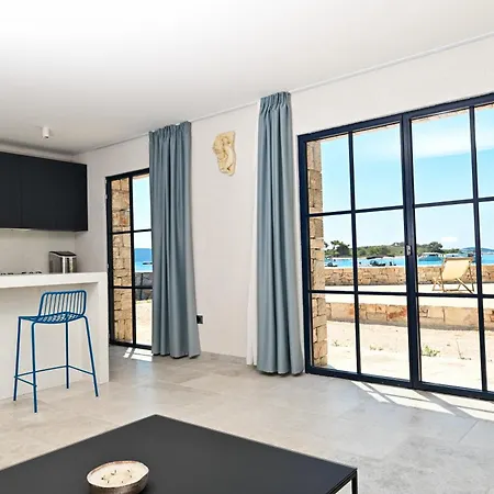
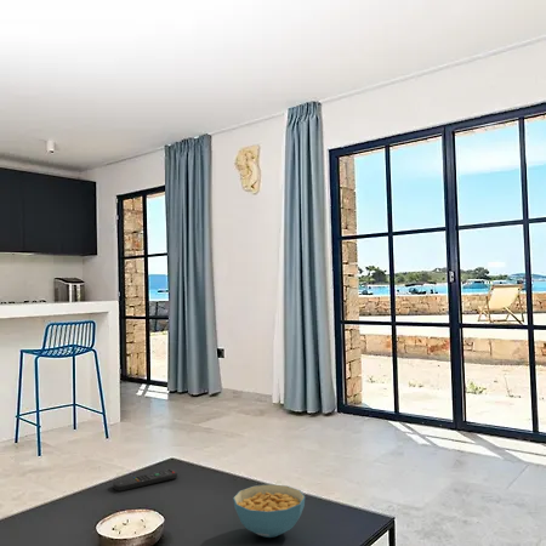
+ cereal bowl (269, 514)
+ remote control (146, 479)
